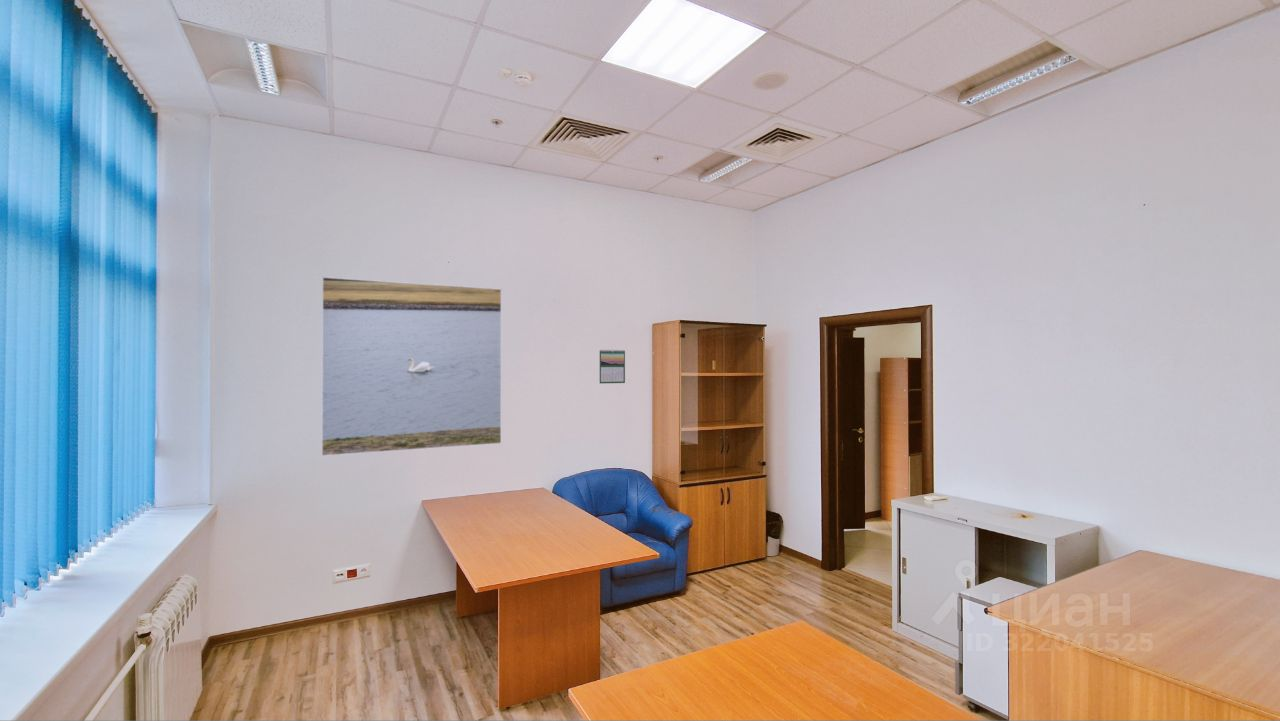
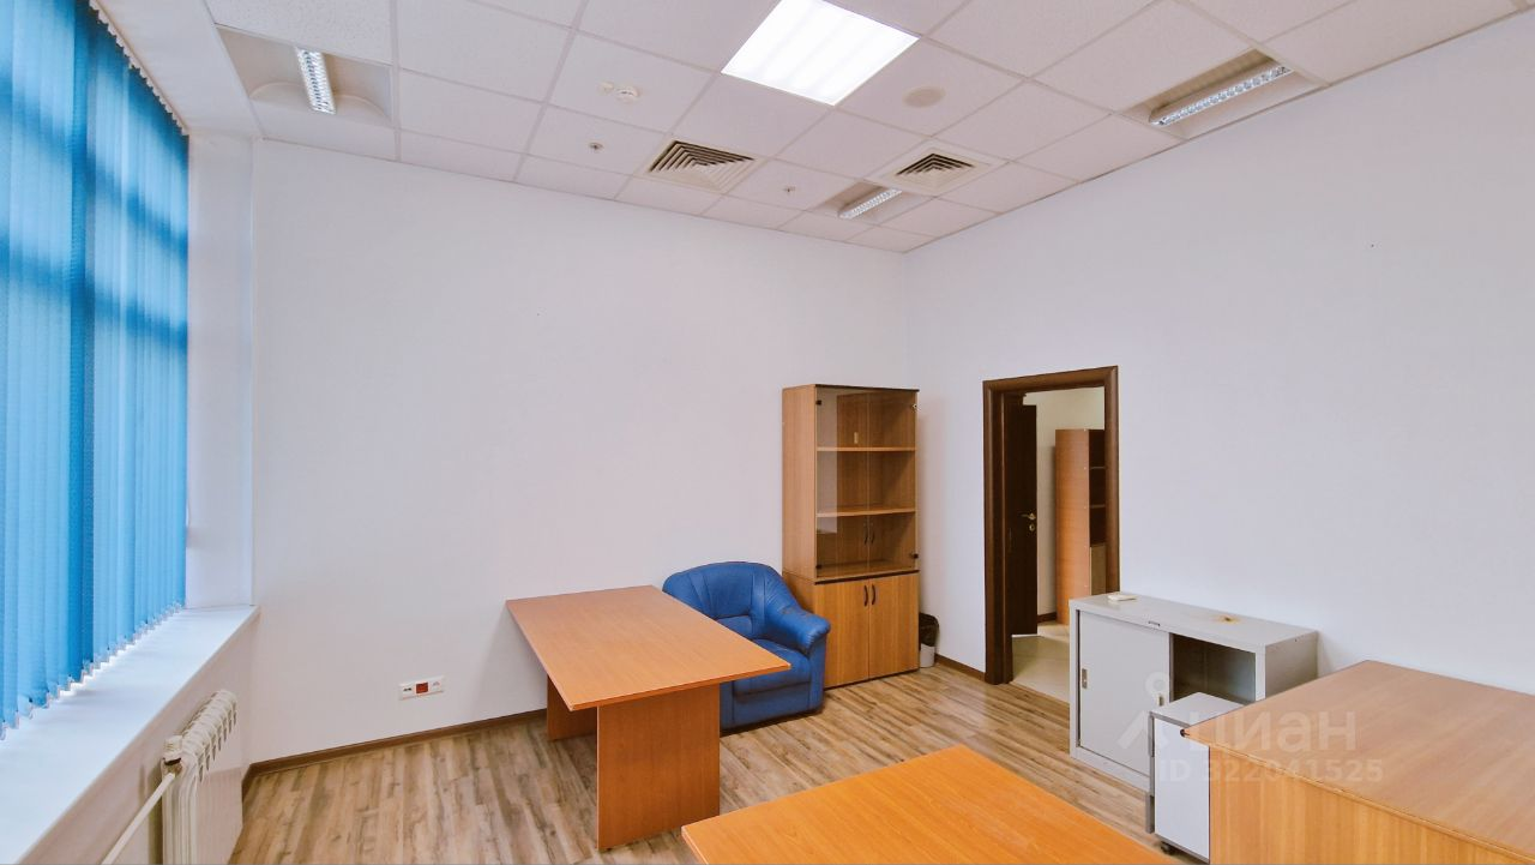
- calendar (612, 366)
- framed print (418, 366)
